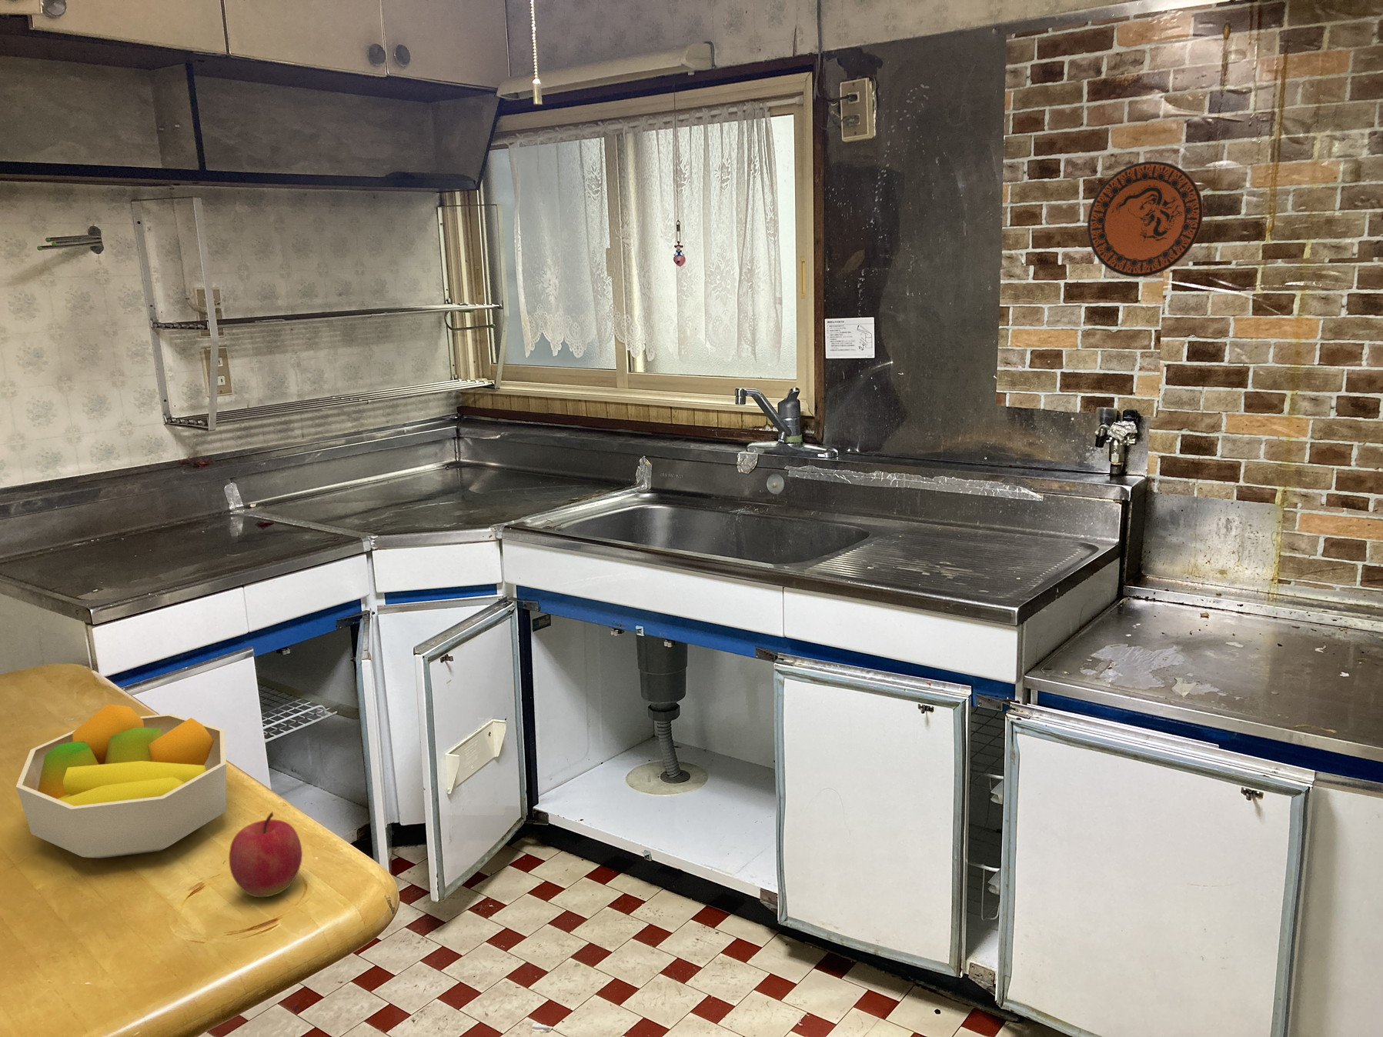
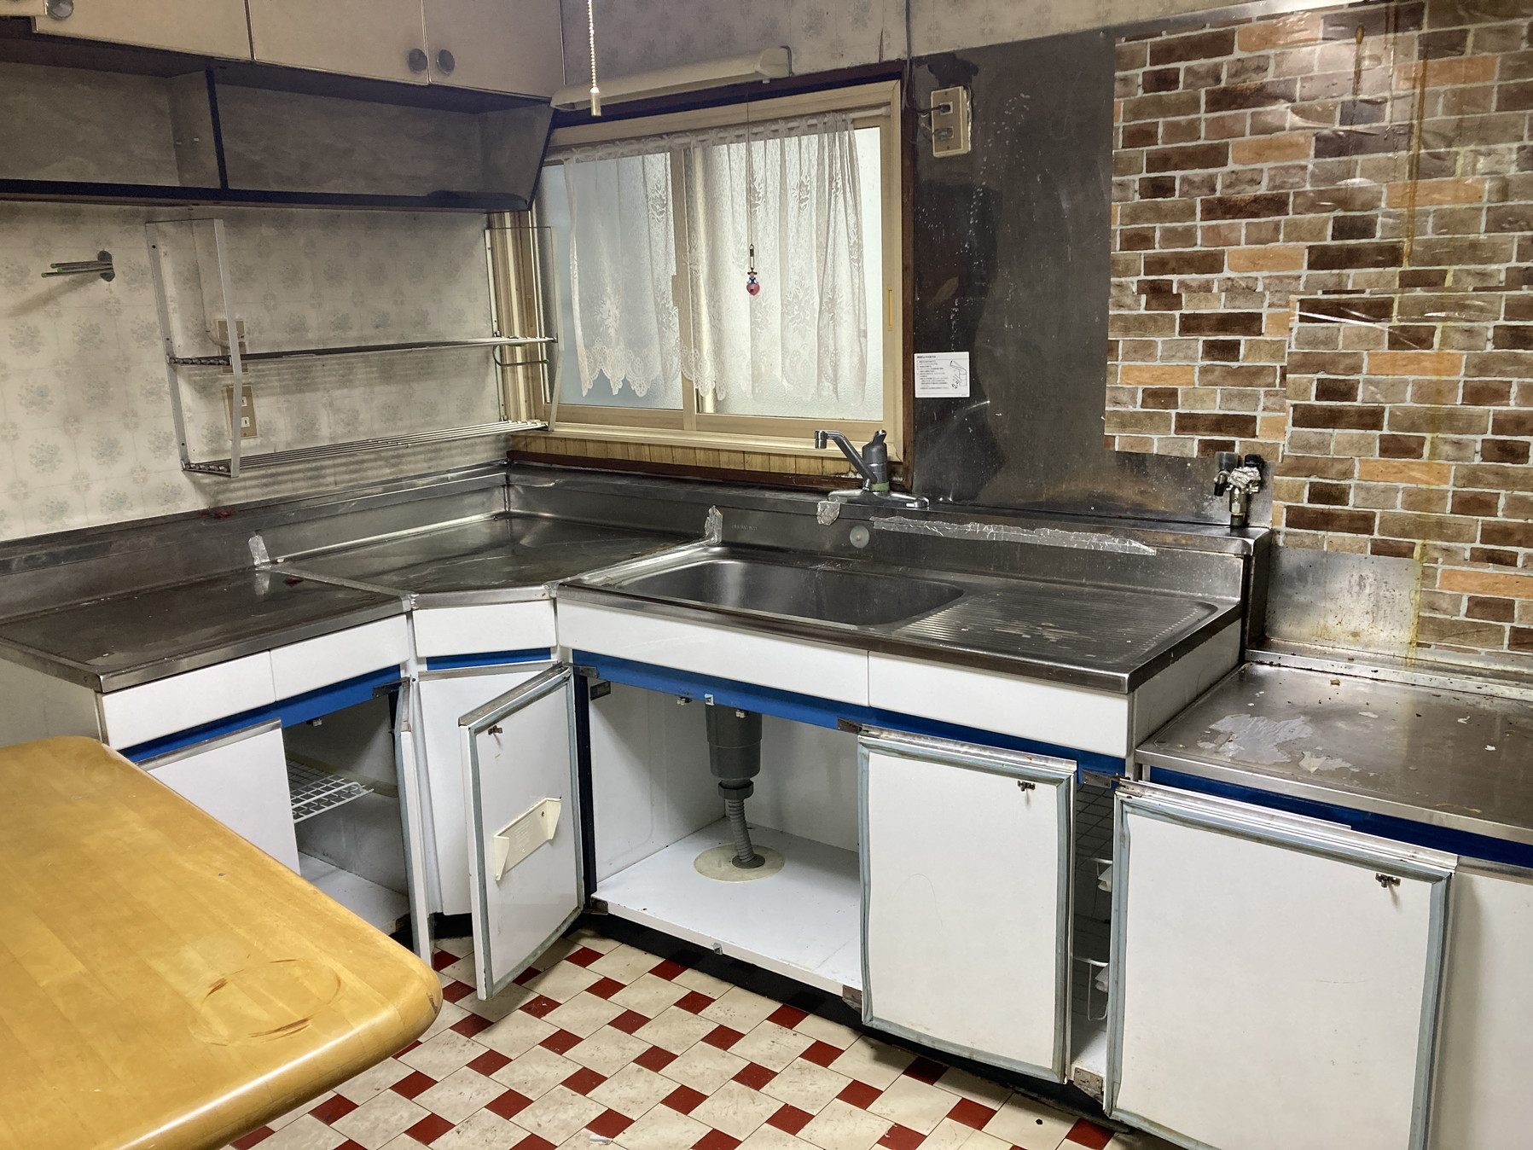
- fruit bowl (129, 773)
- decorative plate (1143, 219)
- apple (265, 850)
